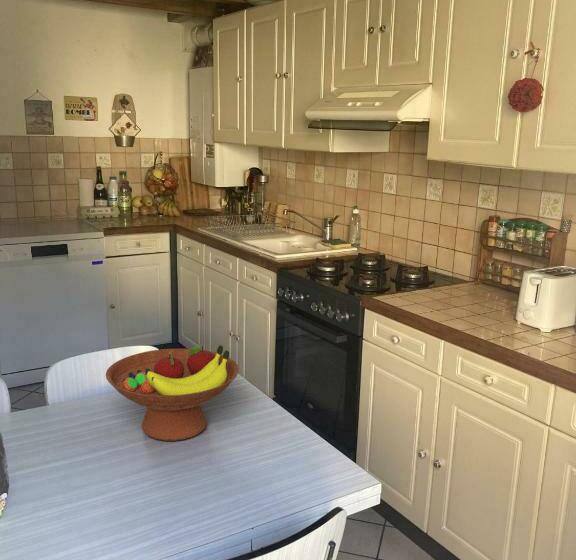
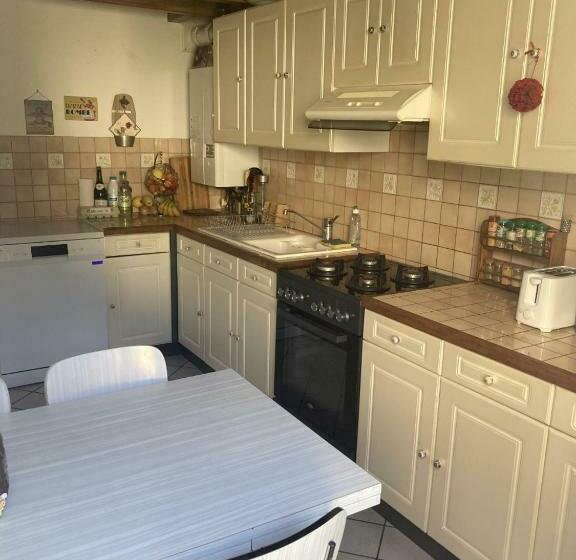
- fruit bowl (173, 387)
